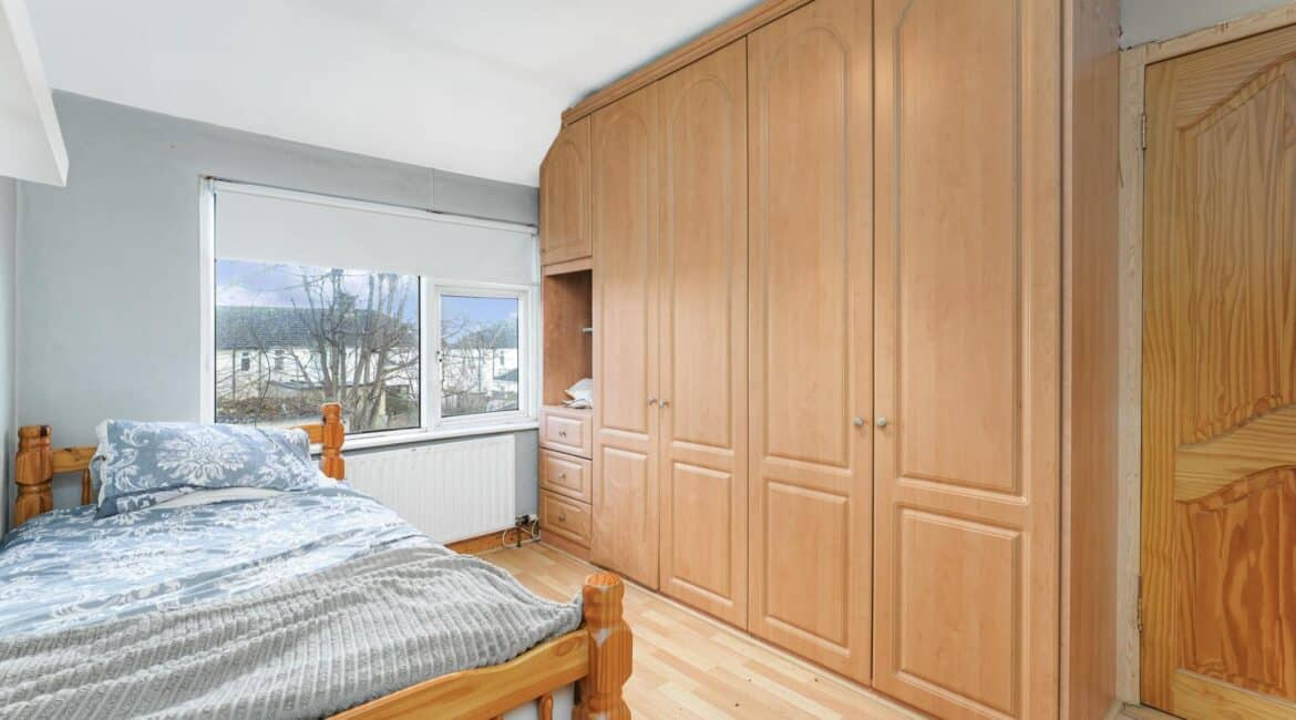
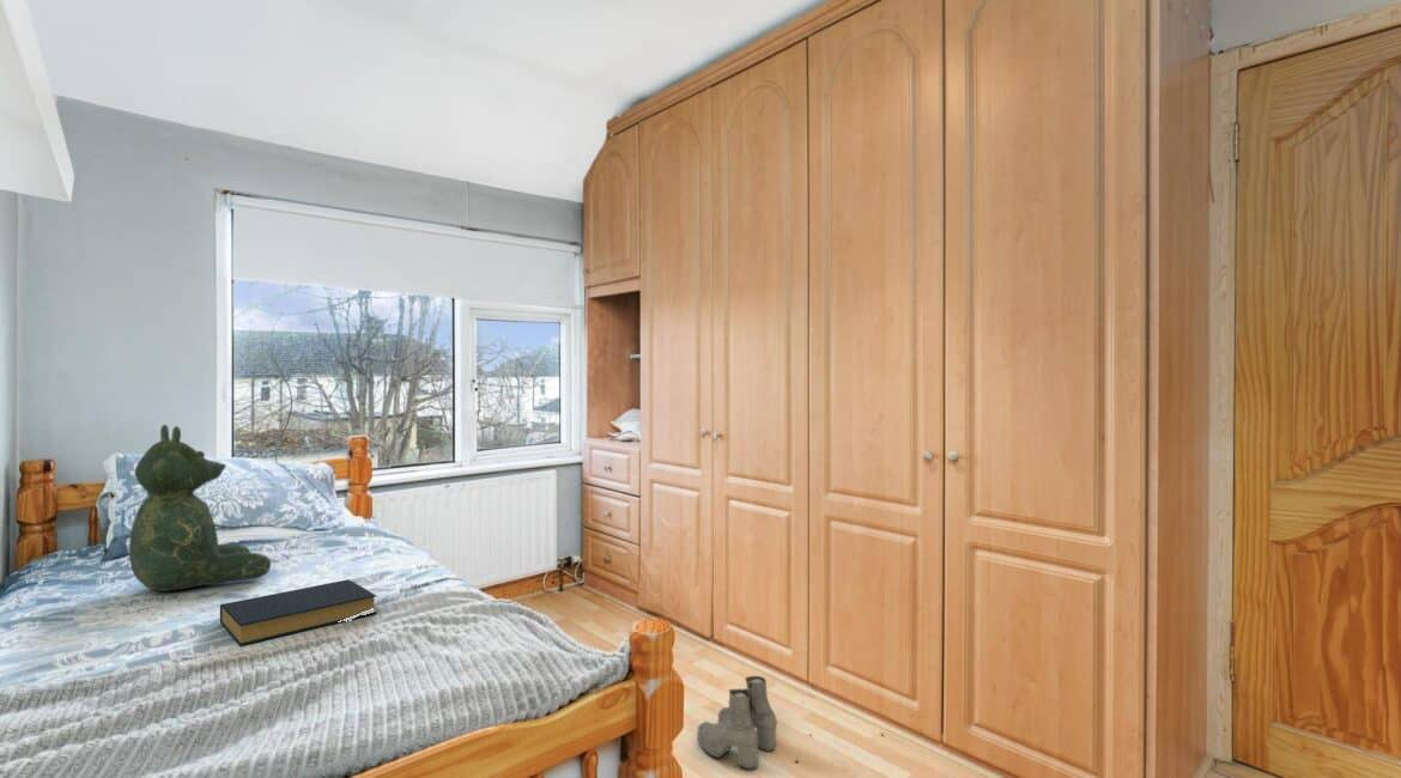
+ hardback book (299, 608)
+ teddy bear (200, 503)
+ boots (736, 712)
